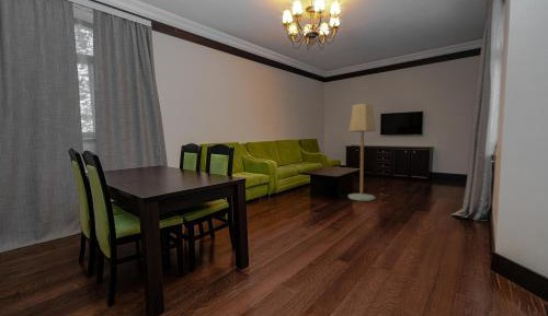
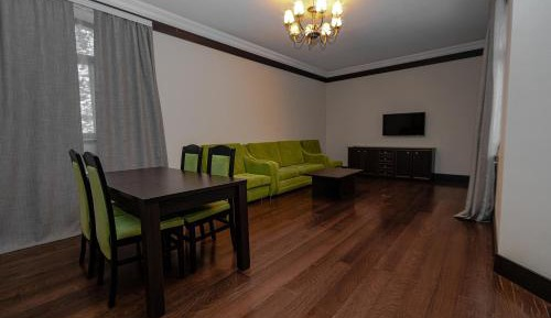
- floor lamp (362, 152)
